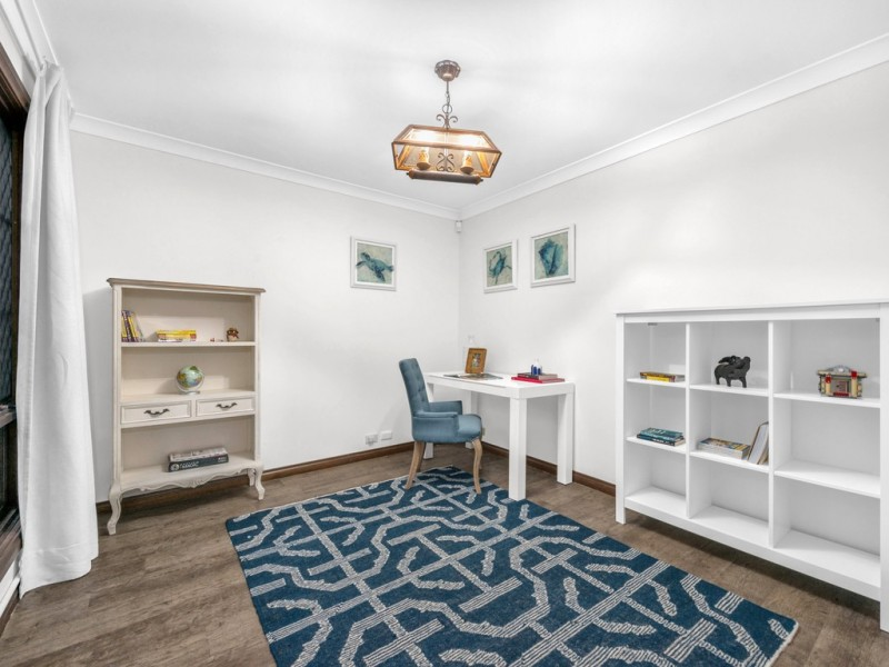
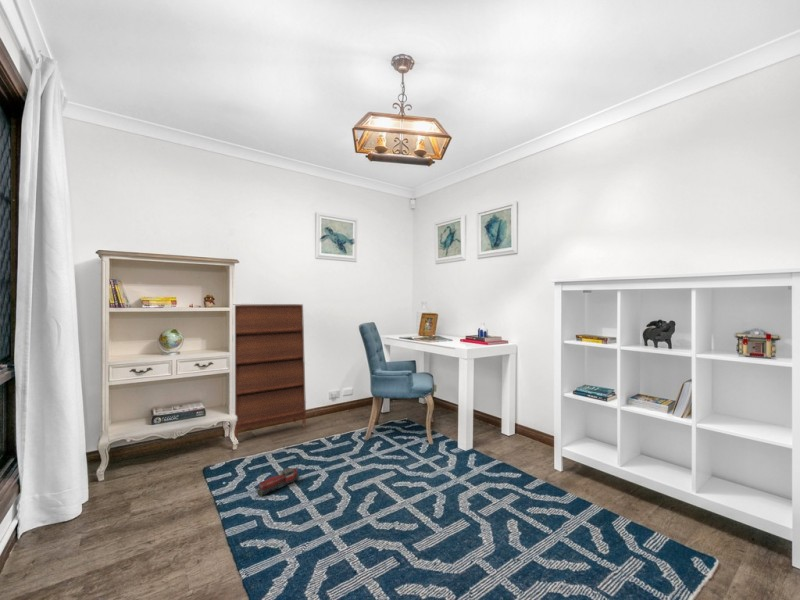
+ shoe cabinet (268, 368)
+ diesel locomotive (278, 479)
